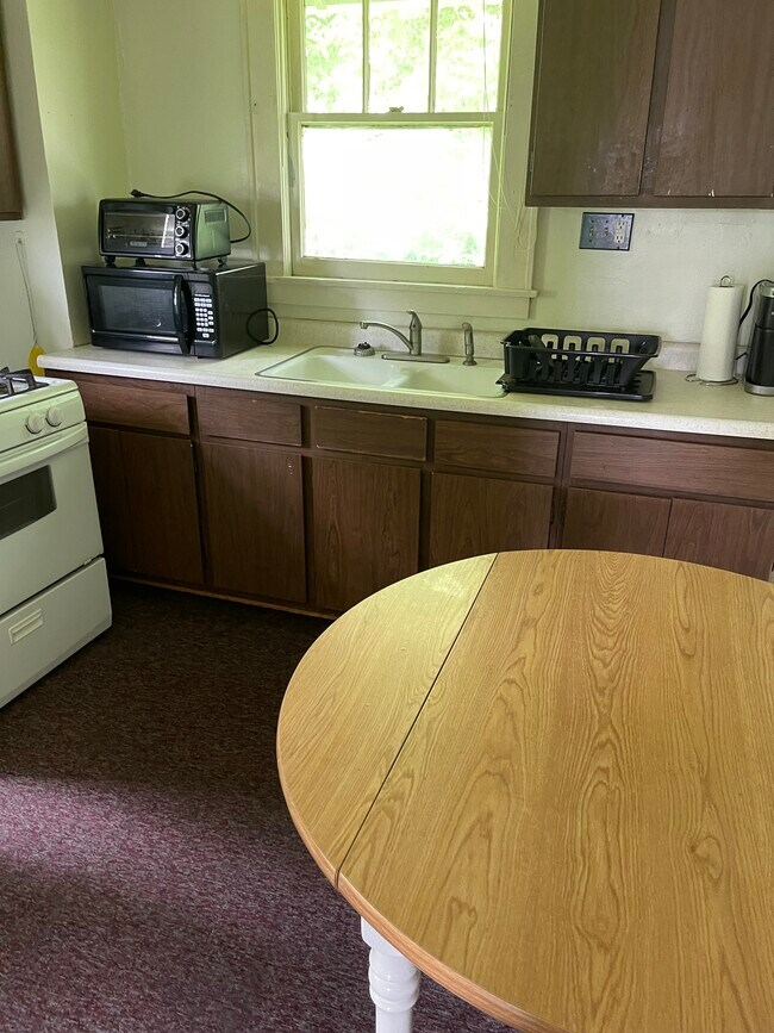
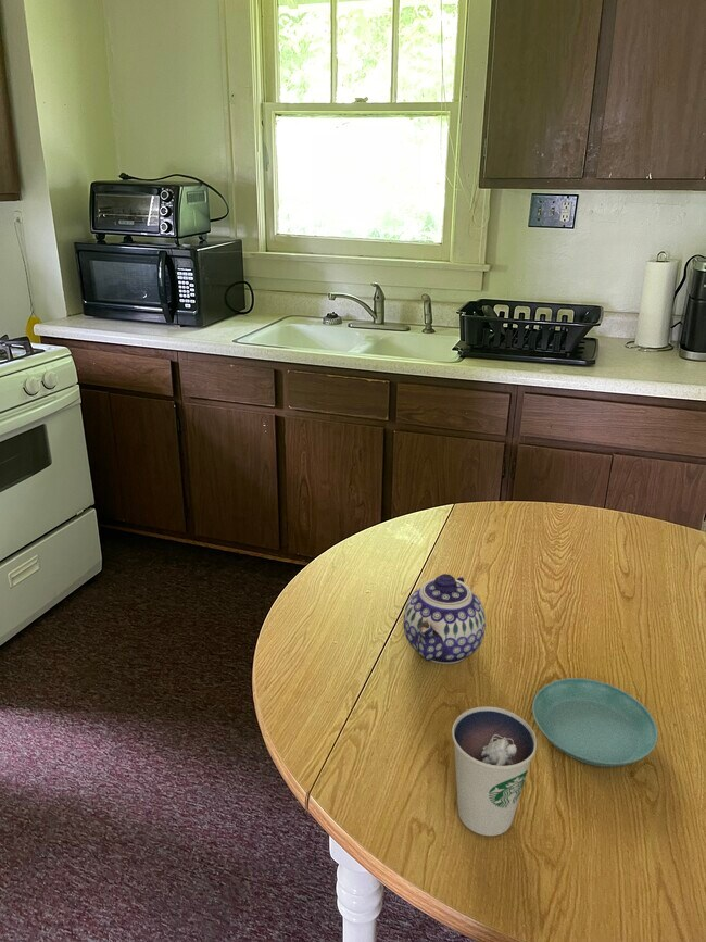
+ saucer (592, 725)
+ dixie cup (489, 775)
+ teapot (443, 613)
